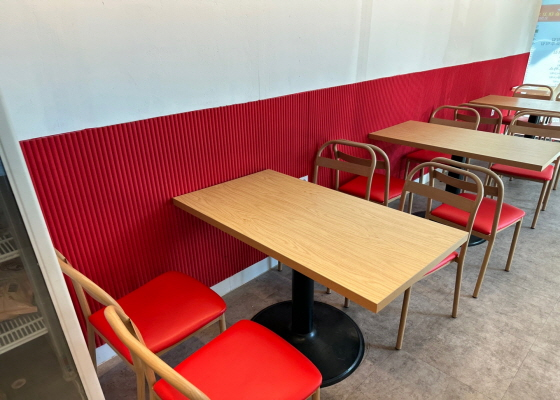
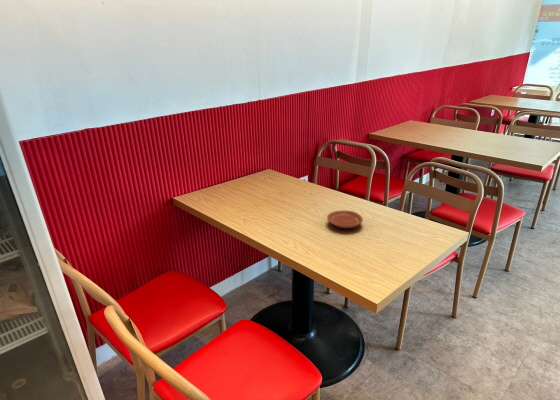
+ plate (344, 221)
